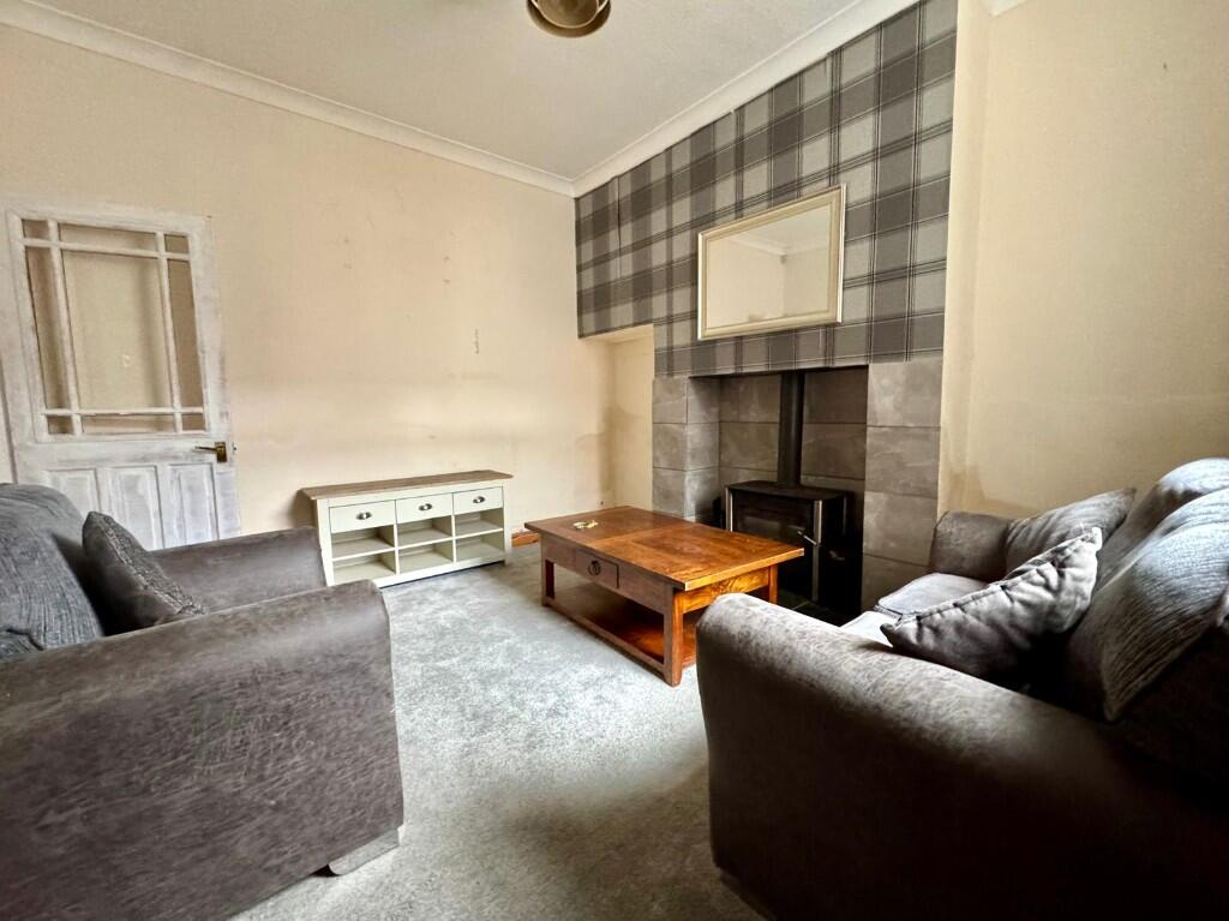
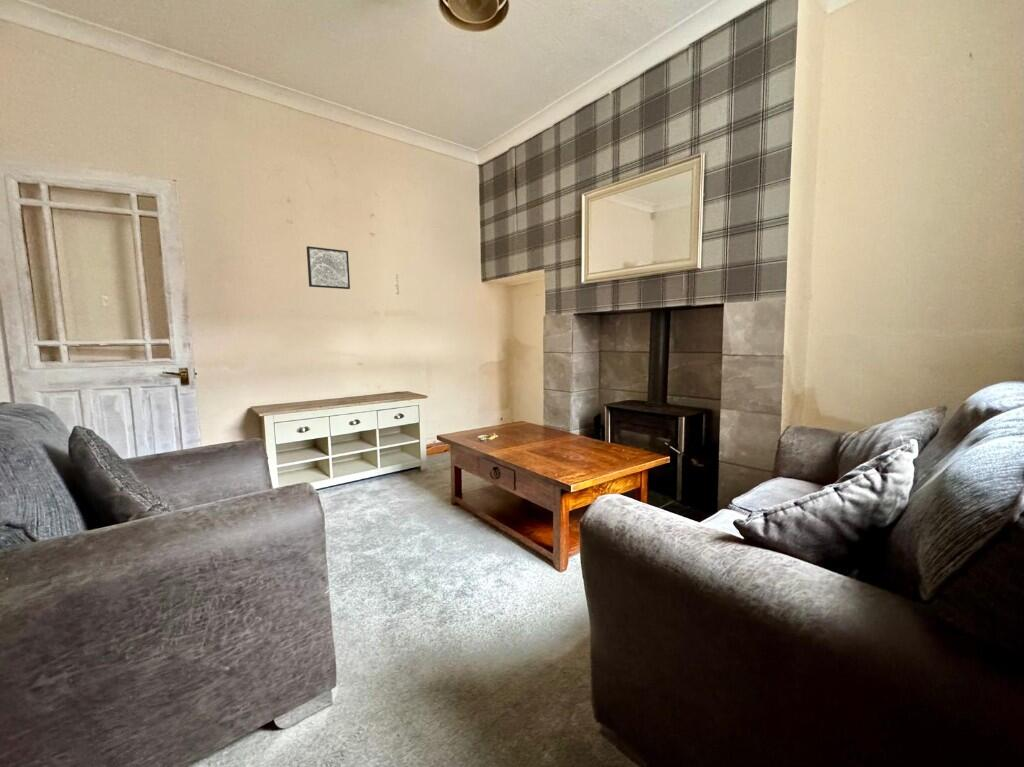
+ wall art (328, 268)
